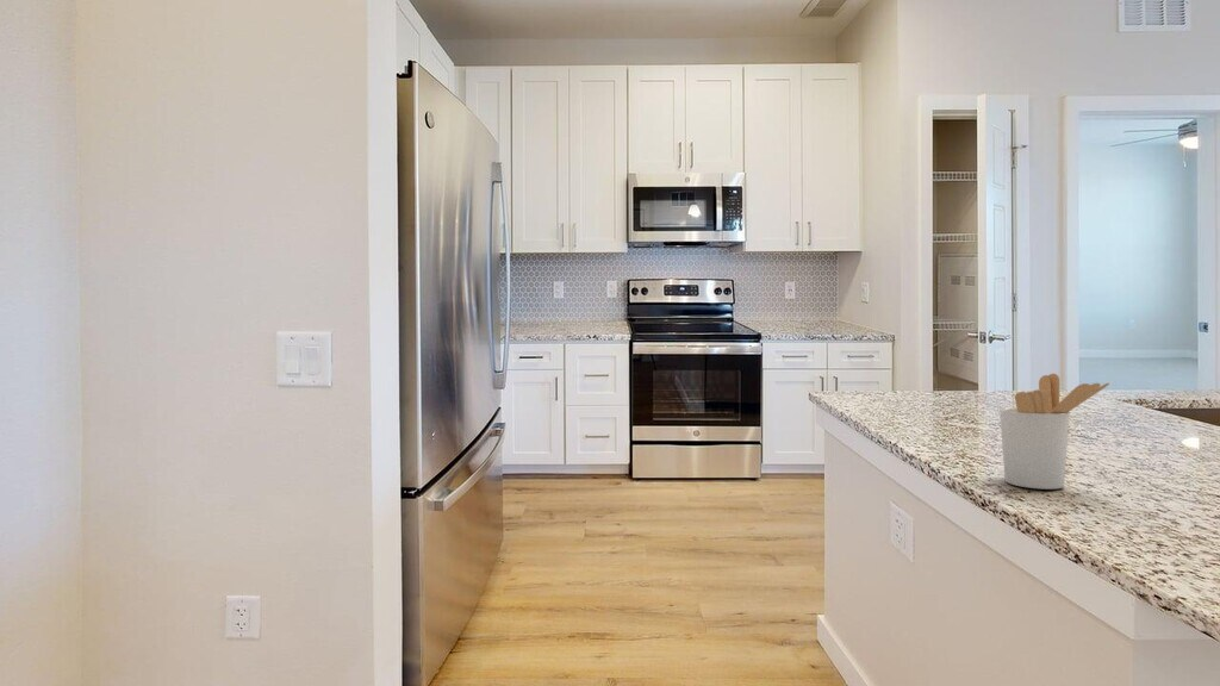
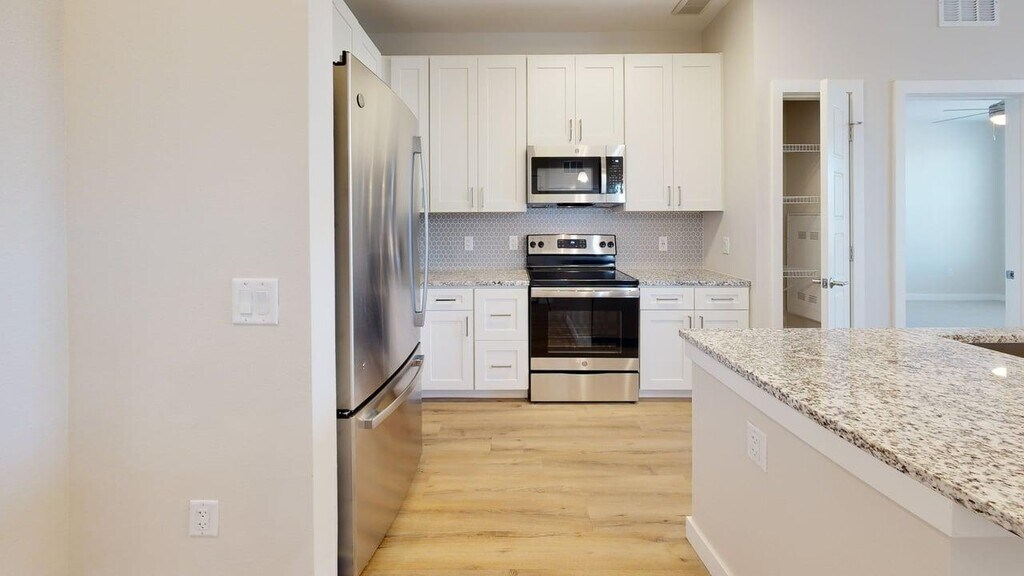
- utensil holder (1051, 430)
